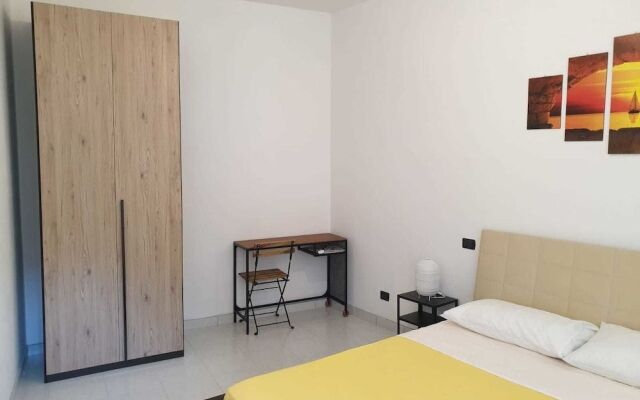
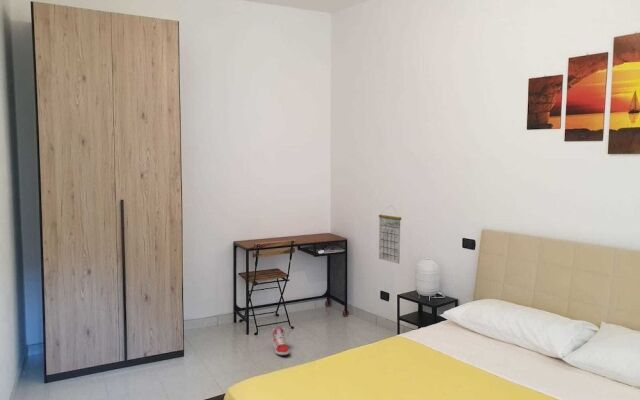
+ calendar (389, 233)
+ sneaker (280, 340)
